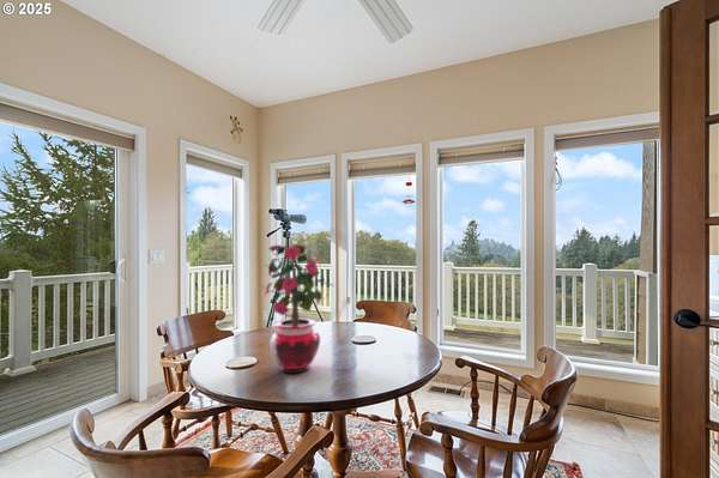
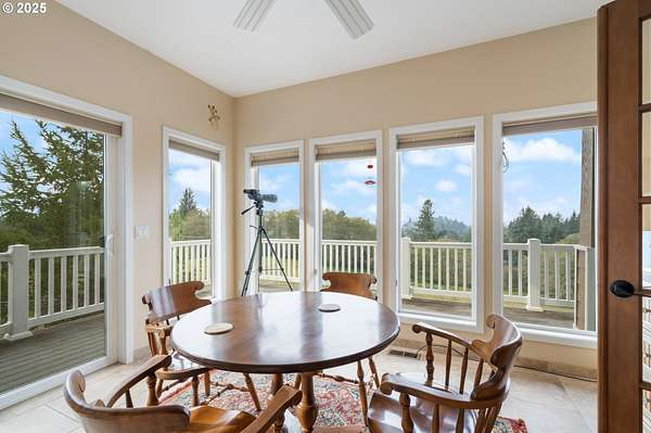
- potted flower (298, 304)
